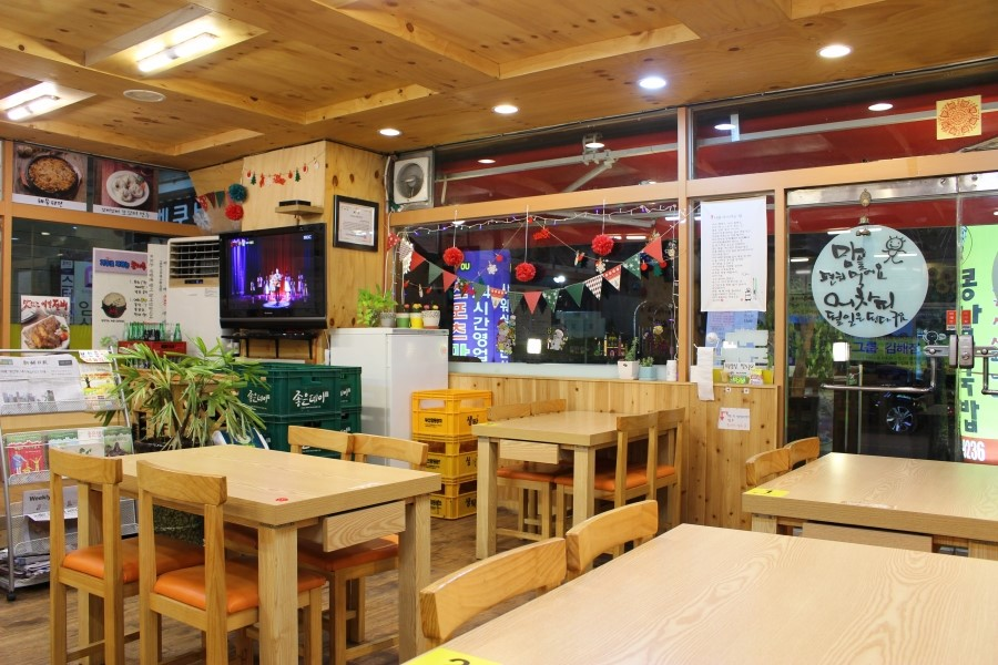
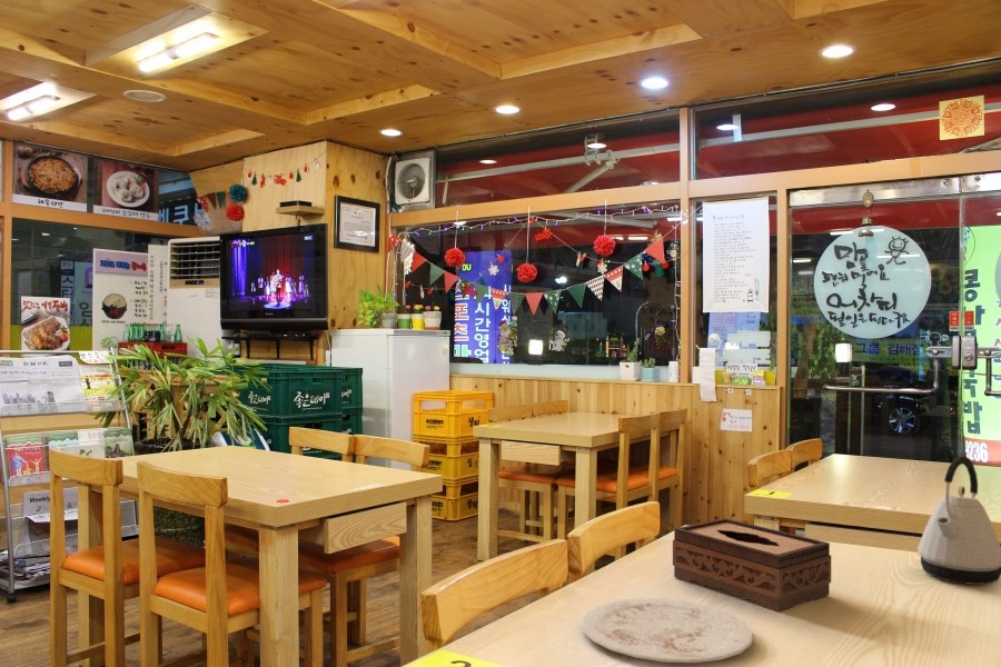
+ tissue box (749, 560)
+ plate (665, 629)
+ kettle (959, 516)
